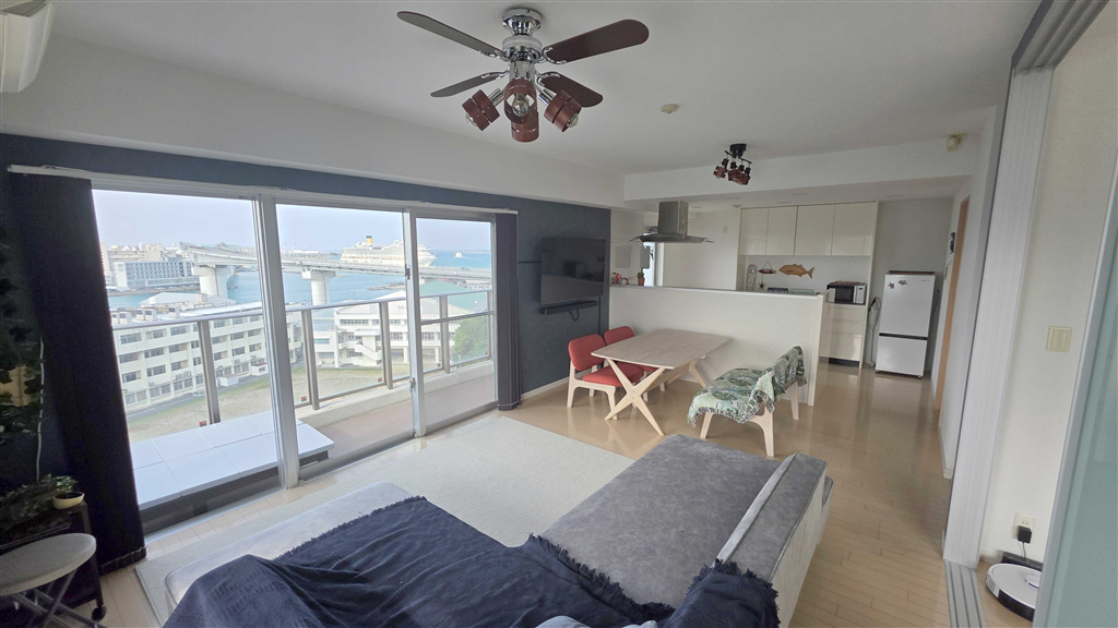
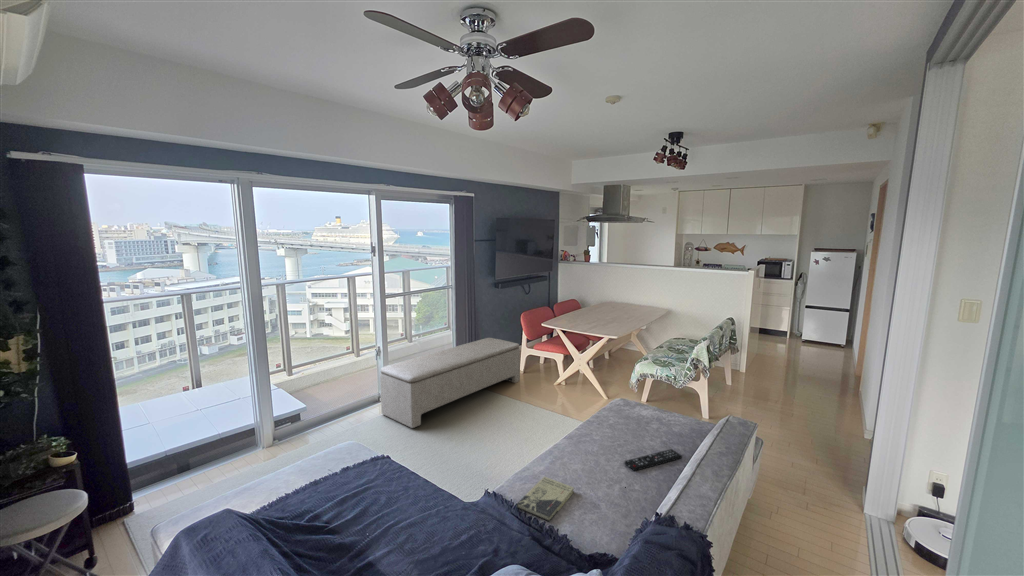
+ bench (457, 374)
+ book (546, 497)
+ remote control (653, 459)
